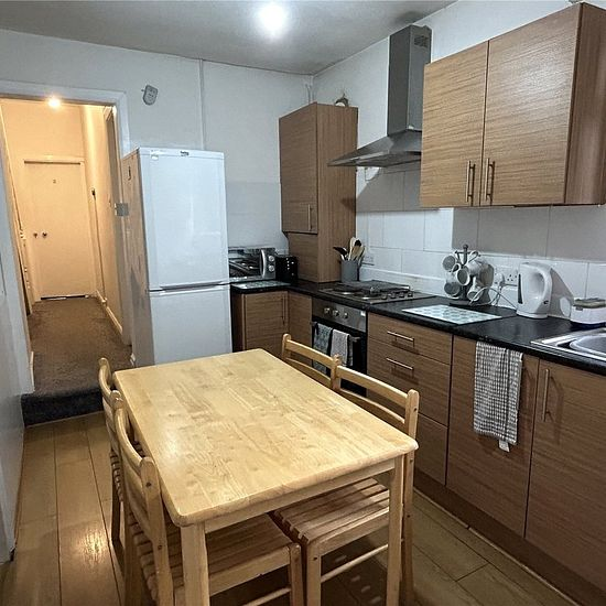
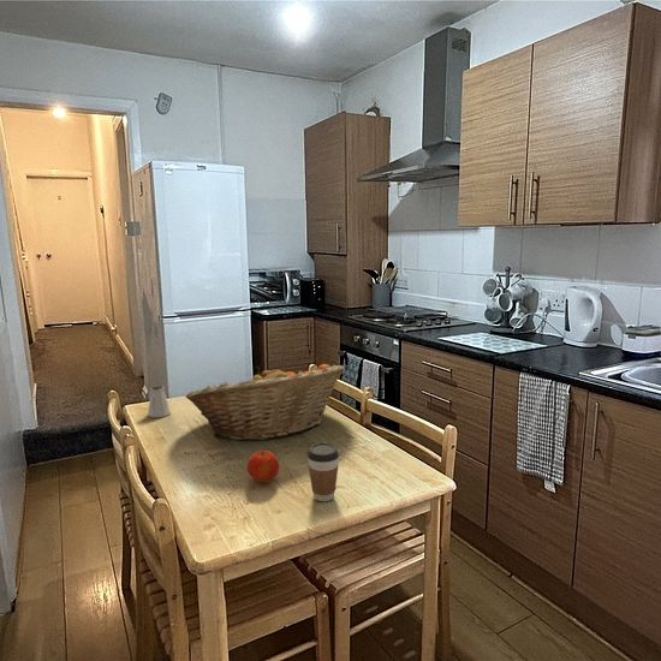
+ apple (263, 465)
+ saltshaker (157, 399)
+ fruit basket (268, 393)
+ coffee cup (323, 472)
